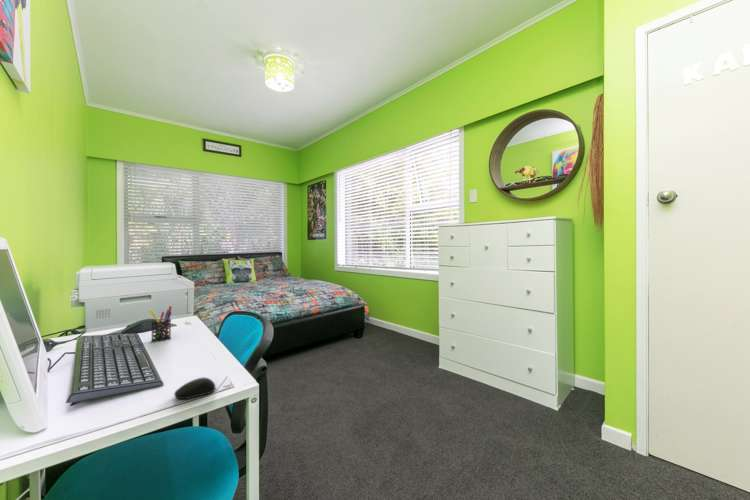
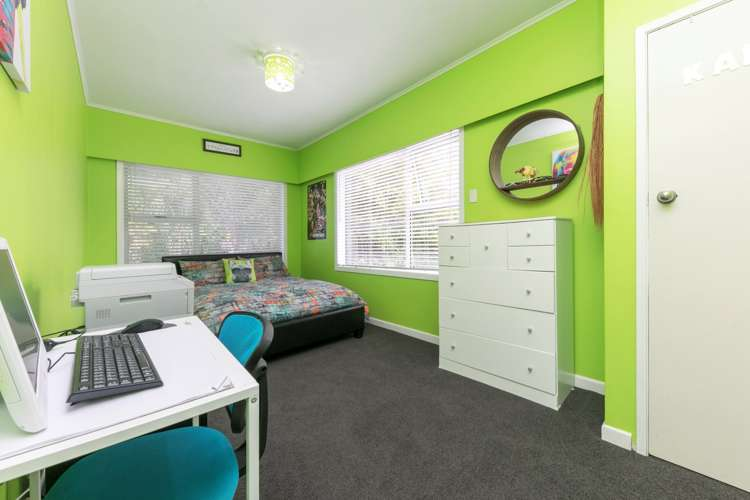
- computer mouse (195, 387)
- pen holder (163, 322)
